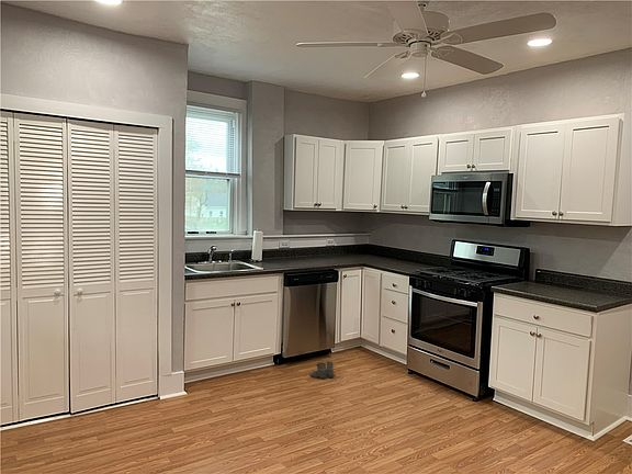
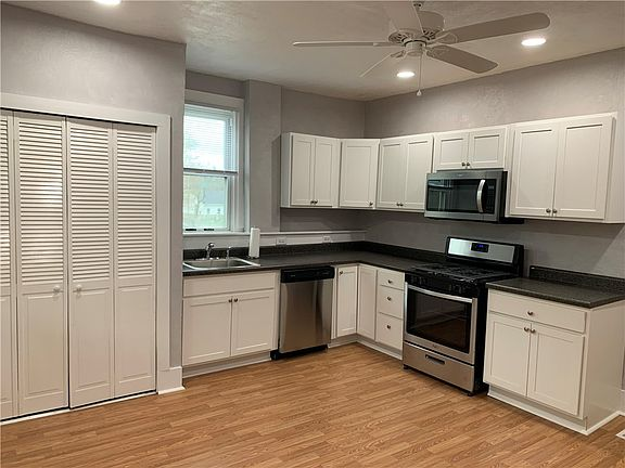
- boots (324, 368)
